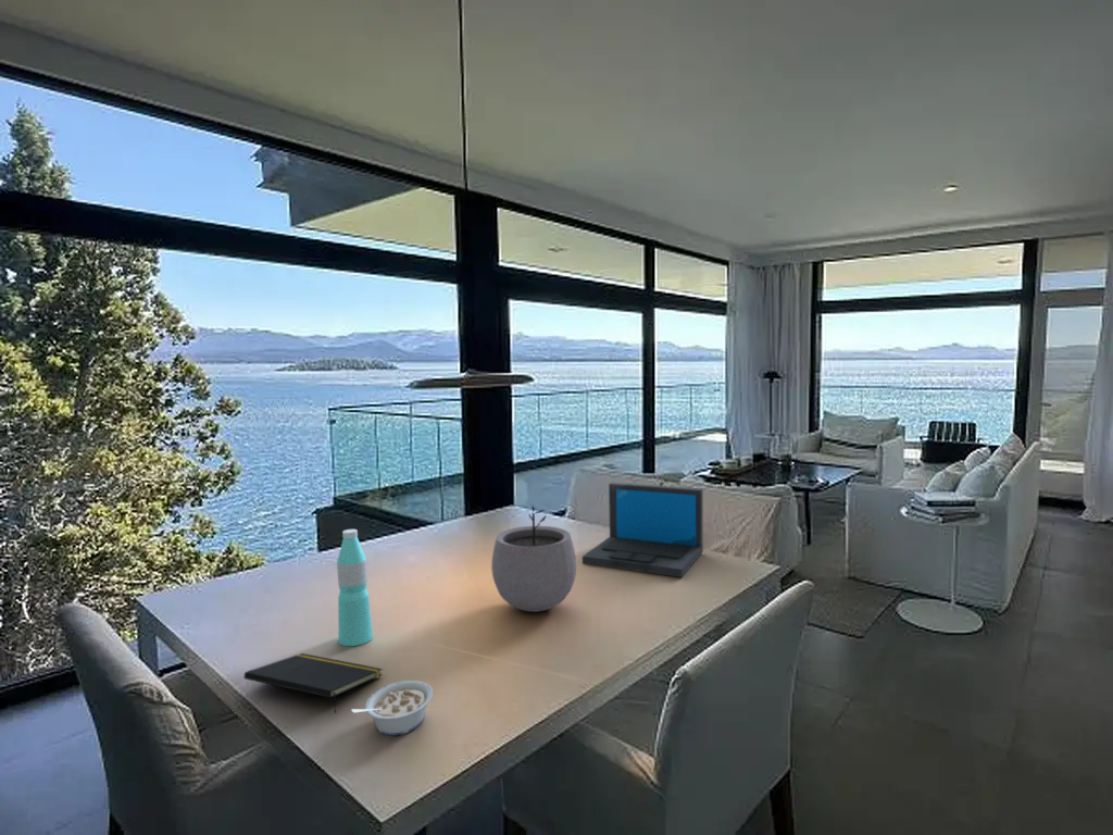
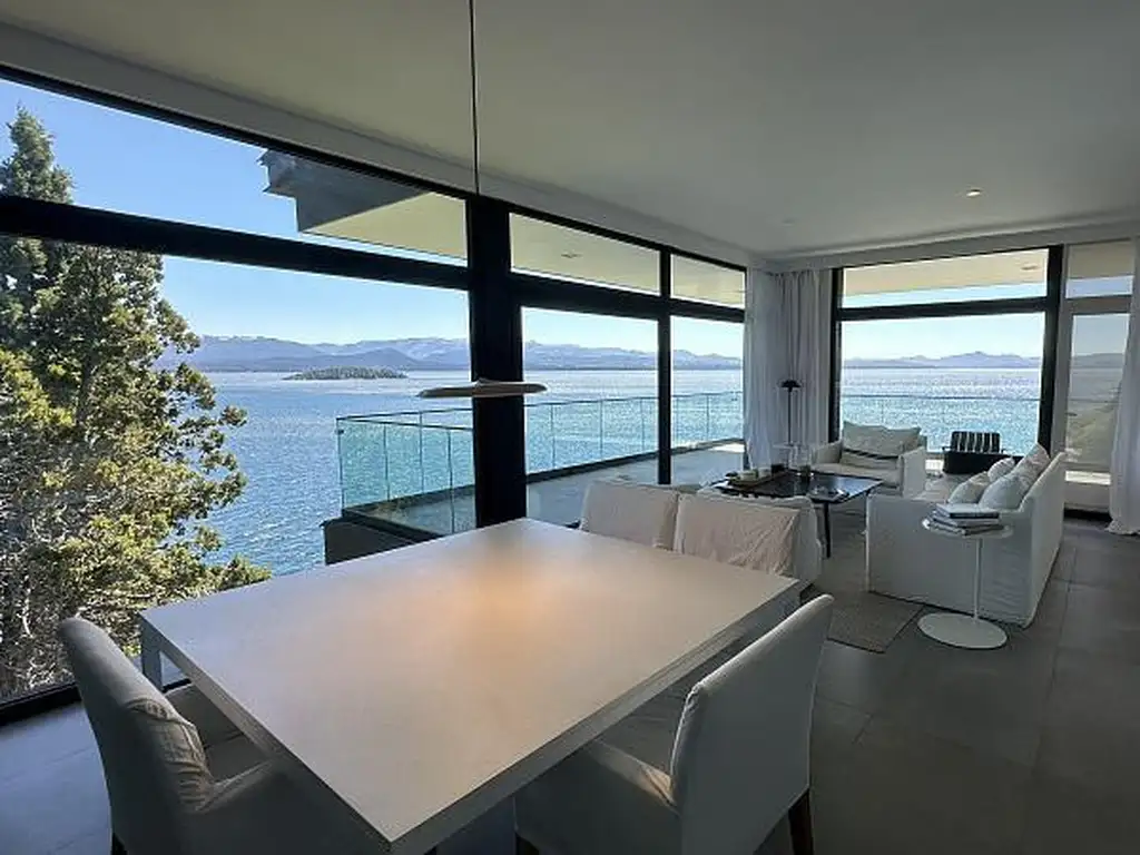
- plant pot (534, 556)
- water bottle (352, 585)
- laptop (643, 525)
- notepad (314, 673)
- legume (398, 709)
